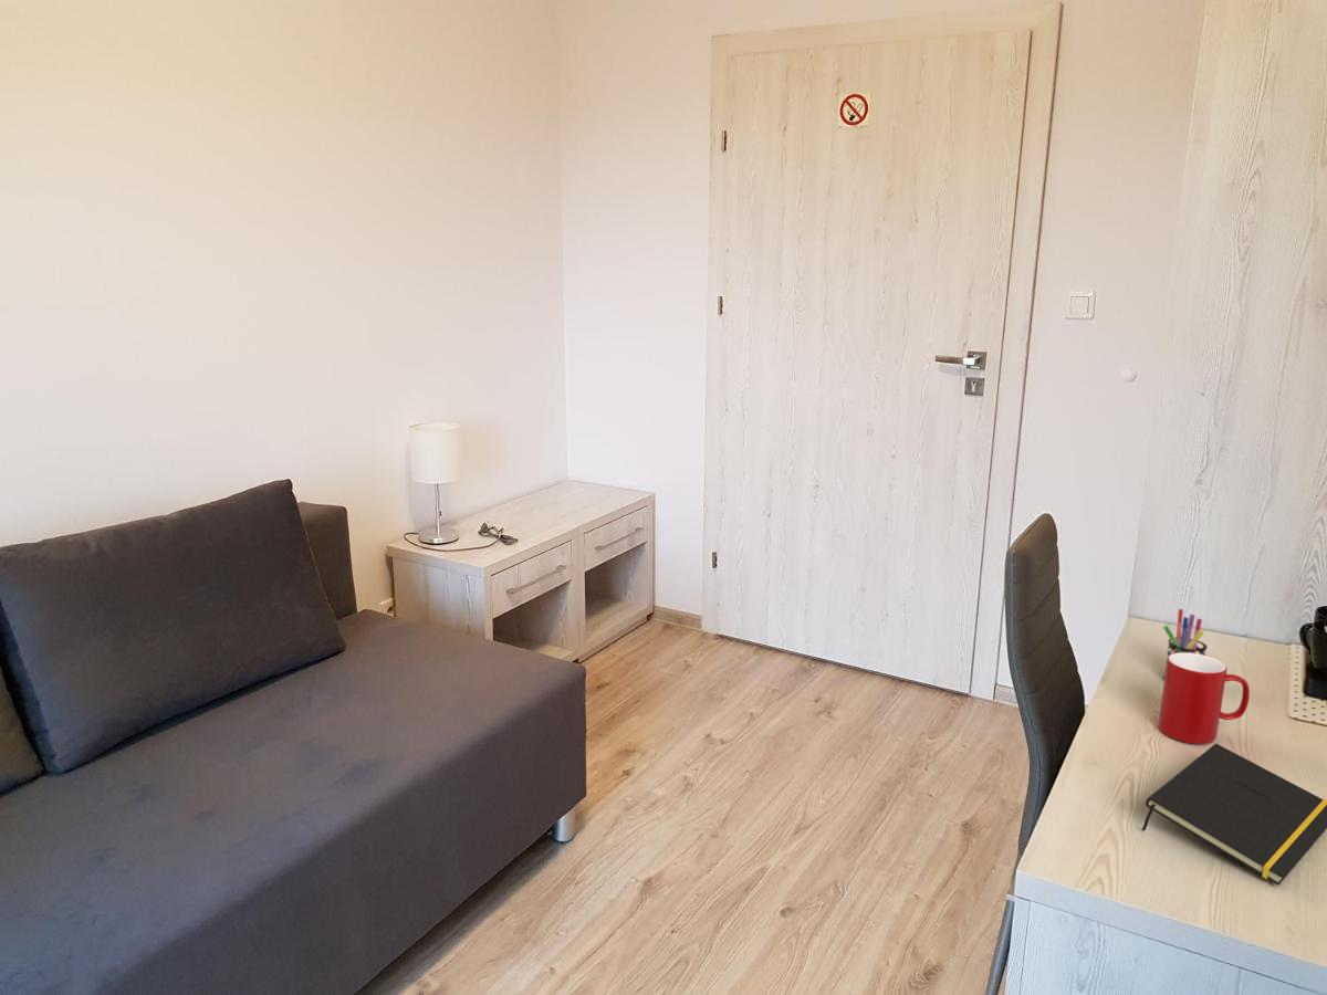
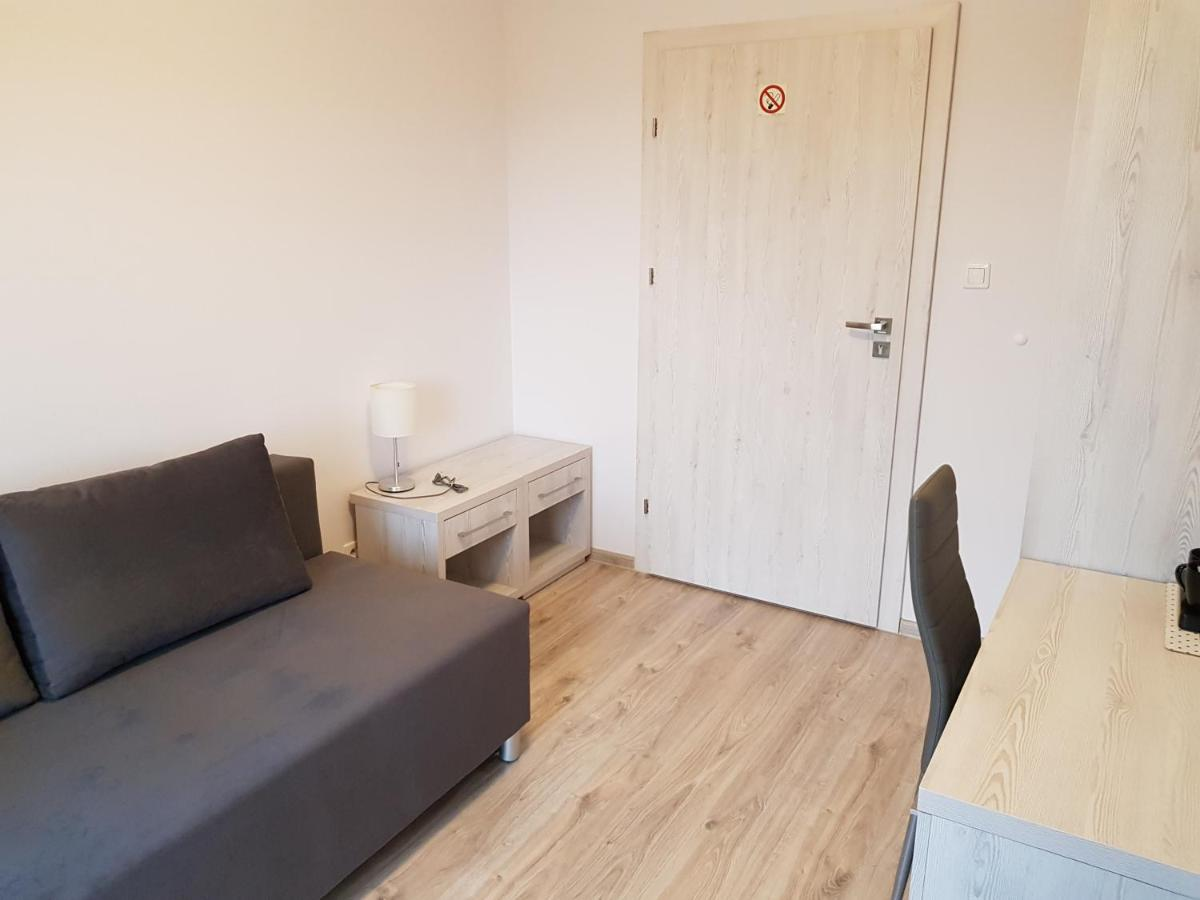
- notepad (1243, 807)
- cup (1204, 700)
- pen holder (1181, 647)
